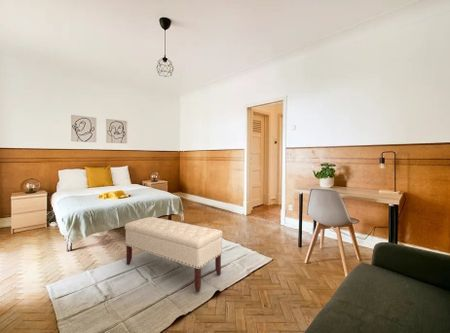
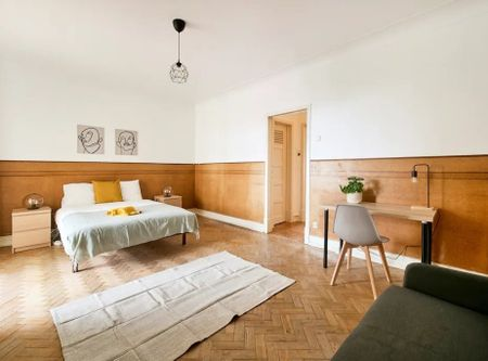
- bench (171, 247)
